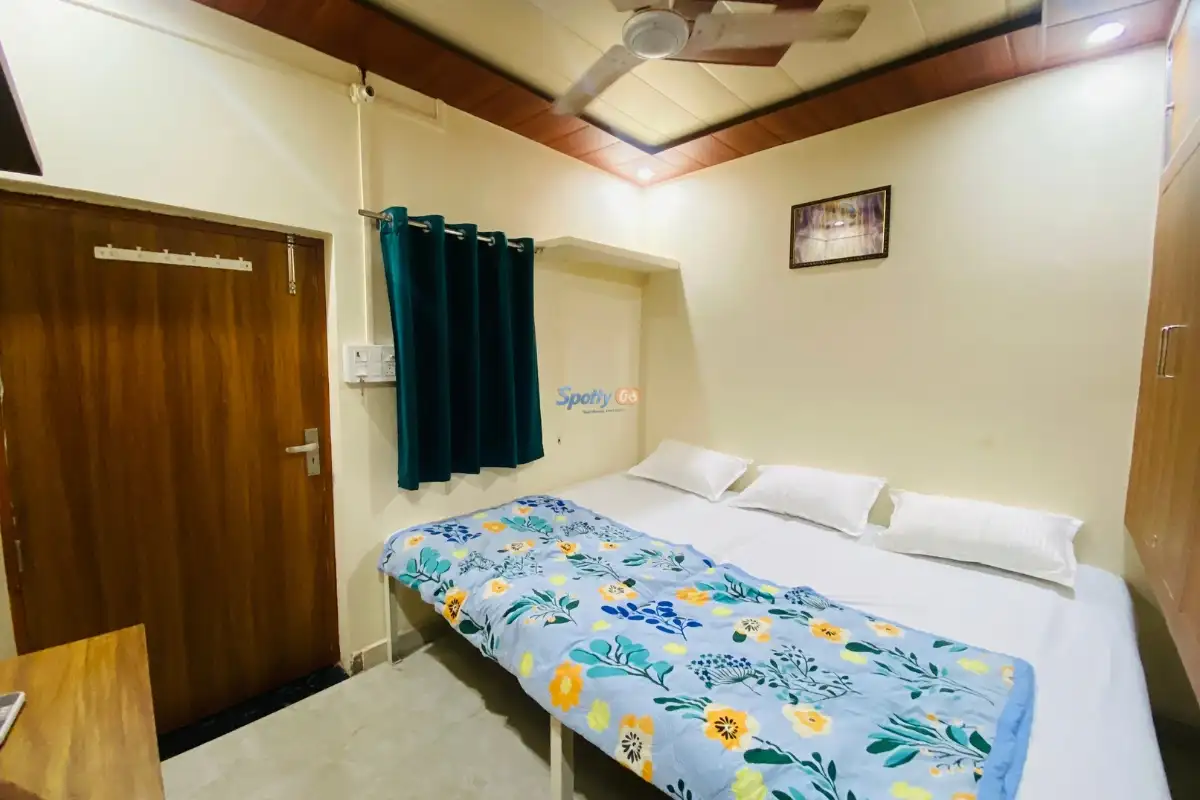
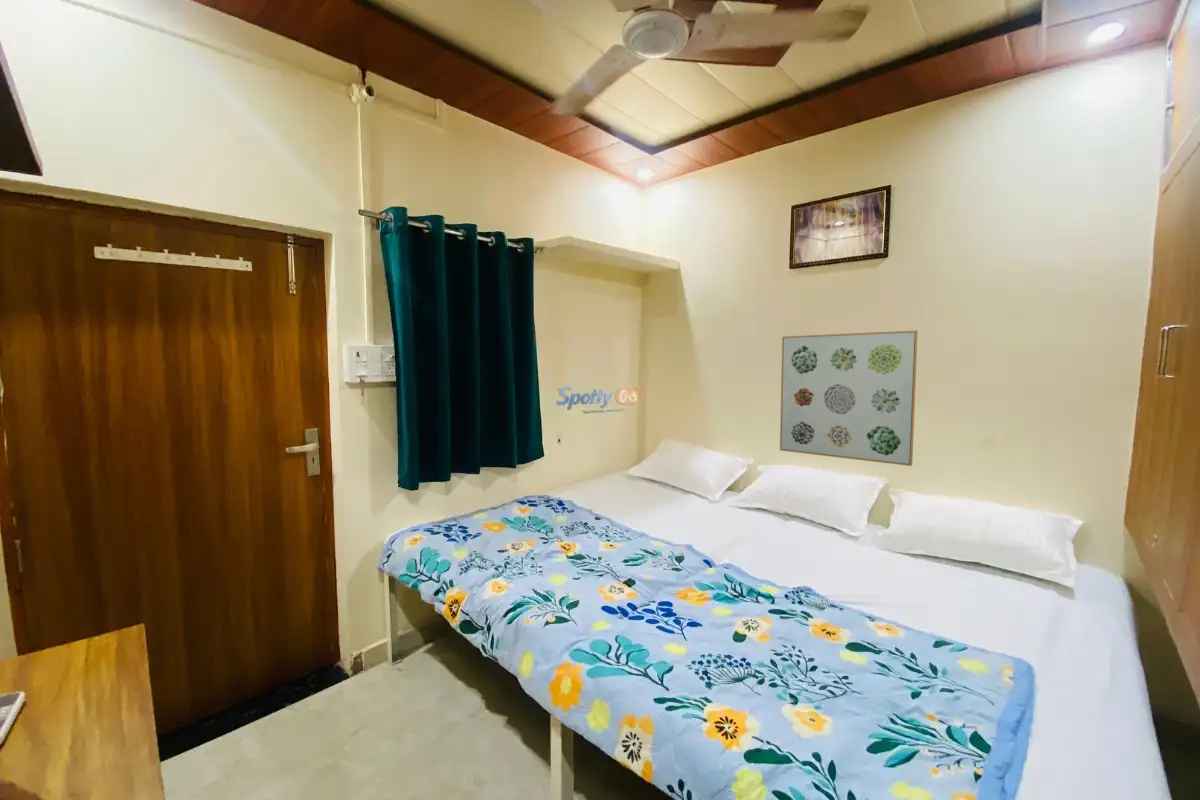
+ wall art (842, 396)
